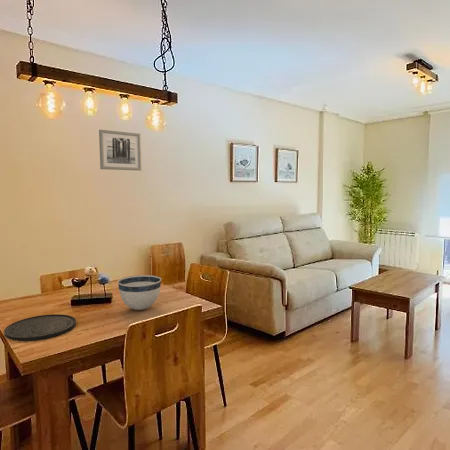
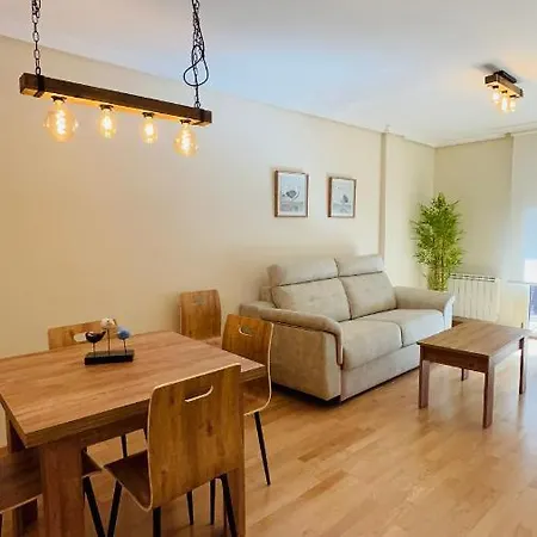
- plate (41, 326)
- bowl (140, 294)
- wall art (121, 150)
